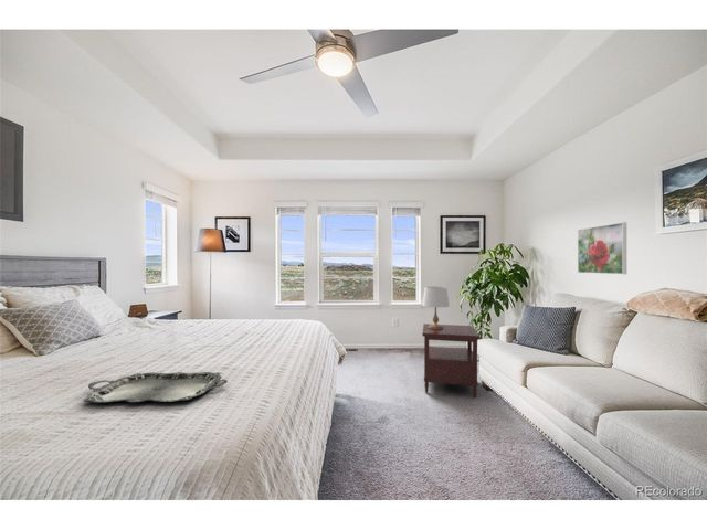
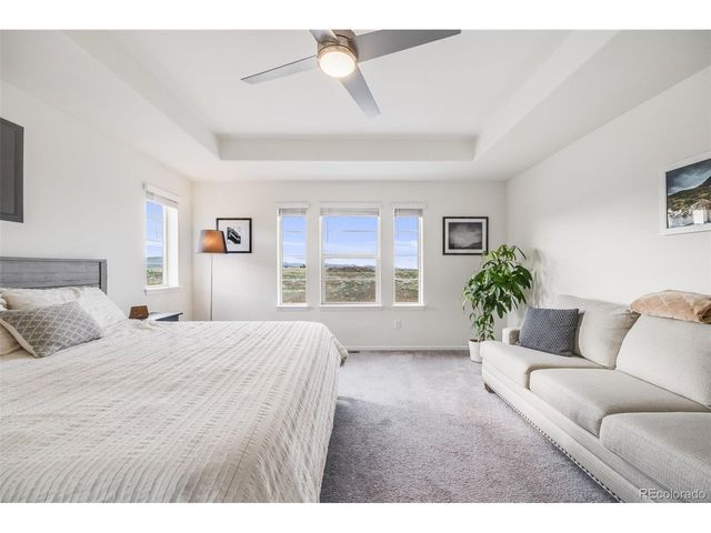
- serving tray (159, 385)
- side table (449, 358)
- table lamp (435, 307)
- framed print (600, 250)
